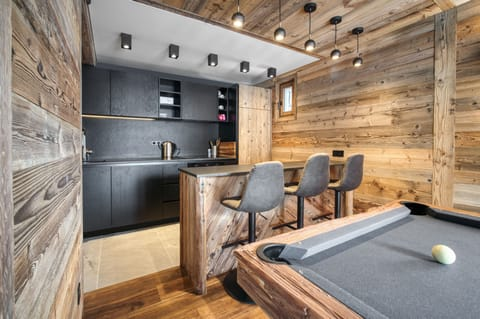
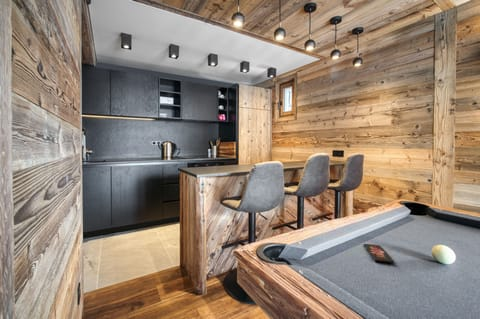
+ smartphone (377, 252)
